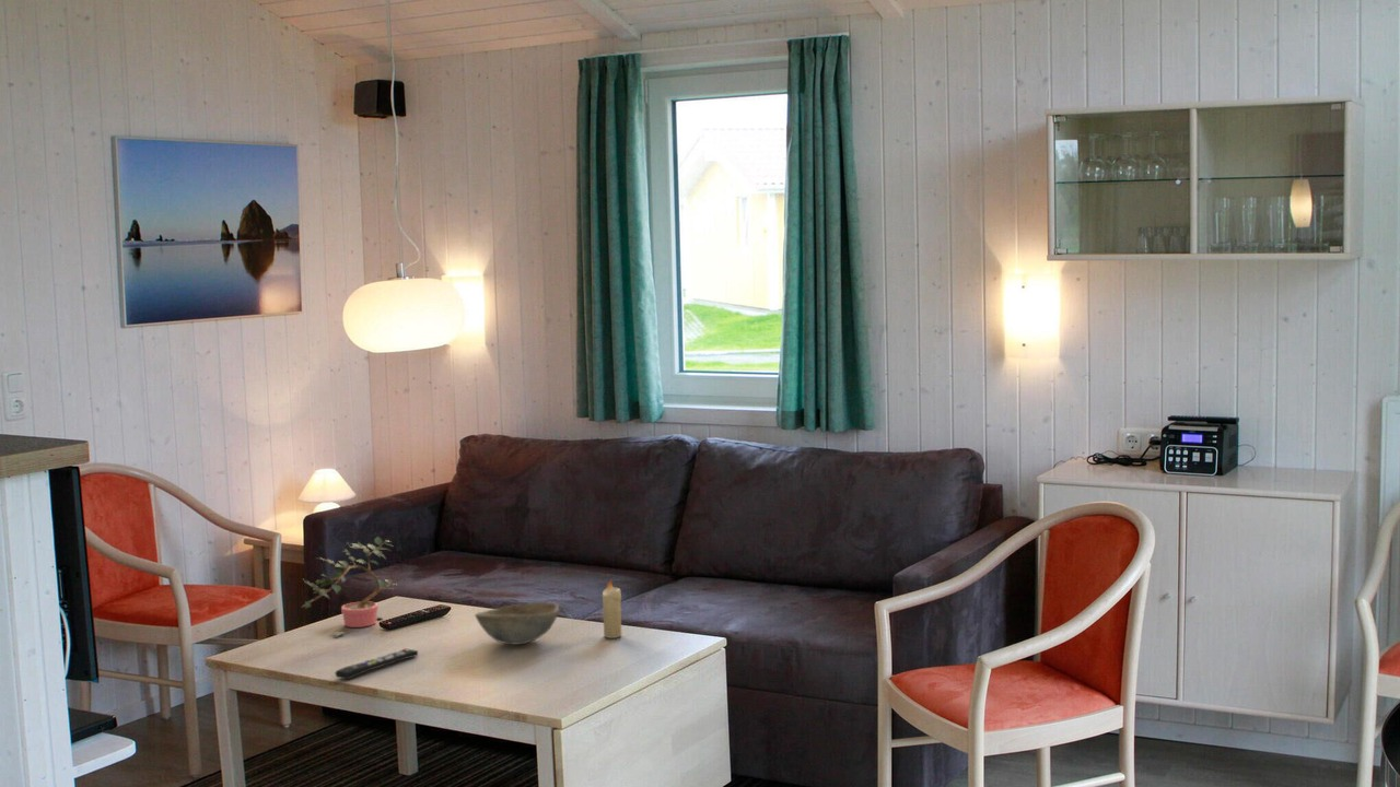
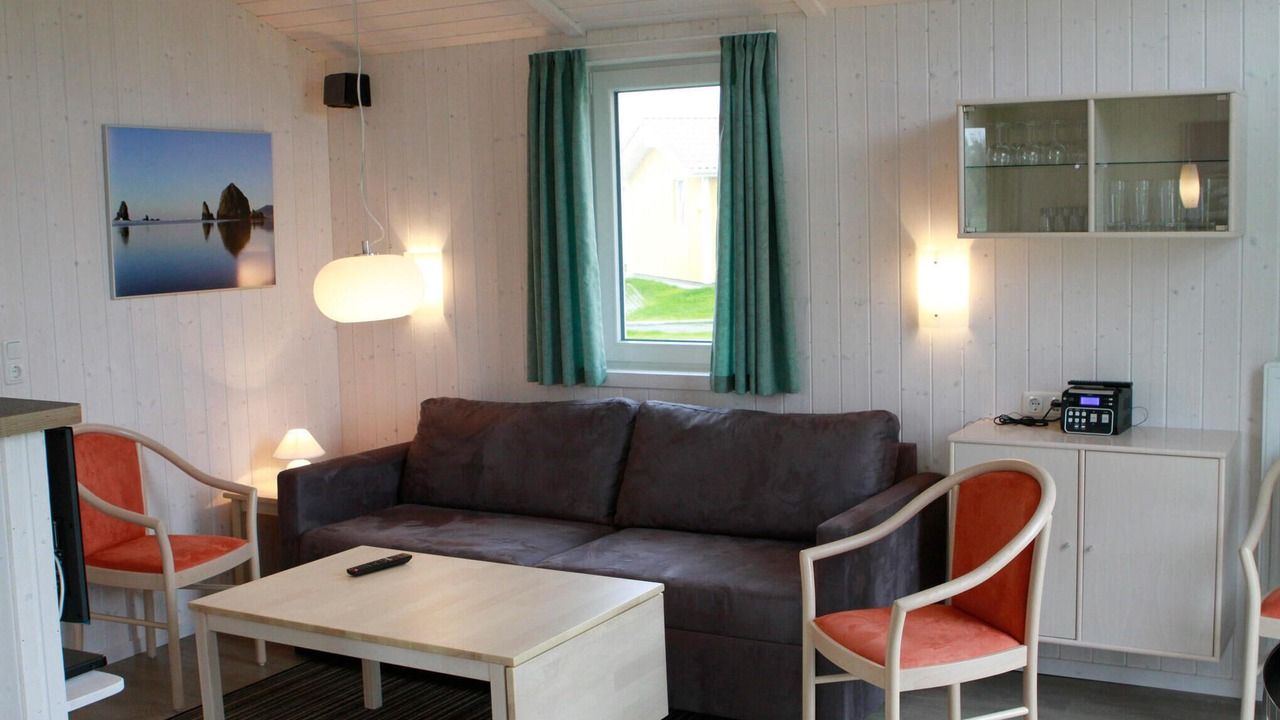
- candle (611, 608)
- bowl (517, 624)
- remote control (377, 662)
- potted plant (345, 580)
